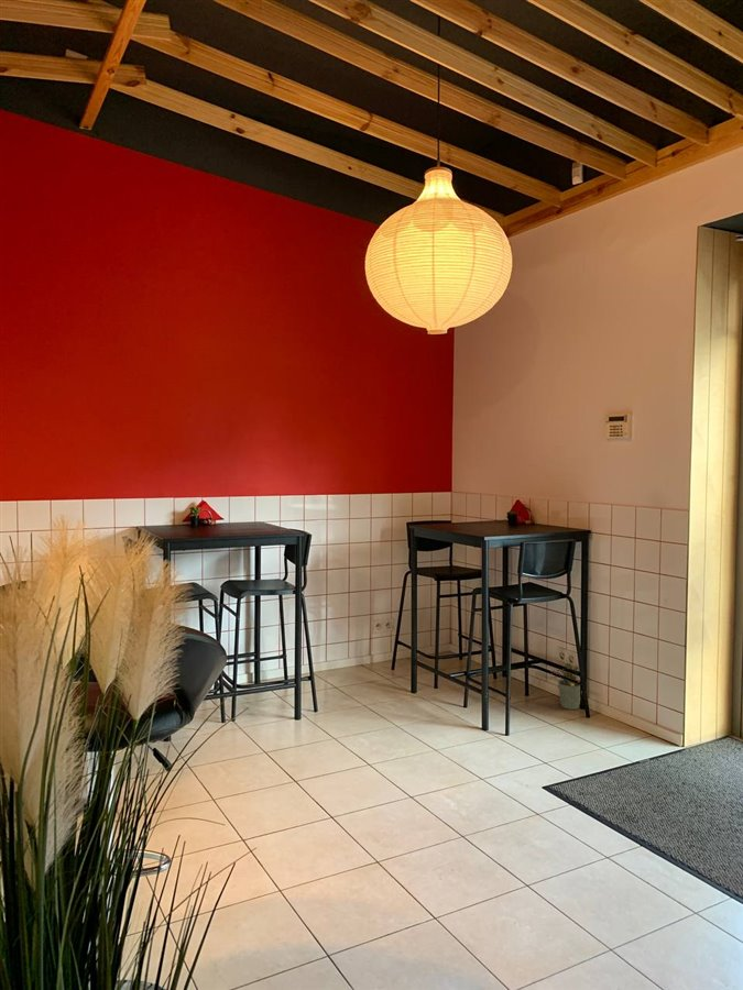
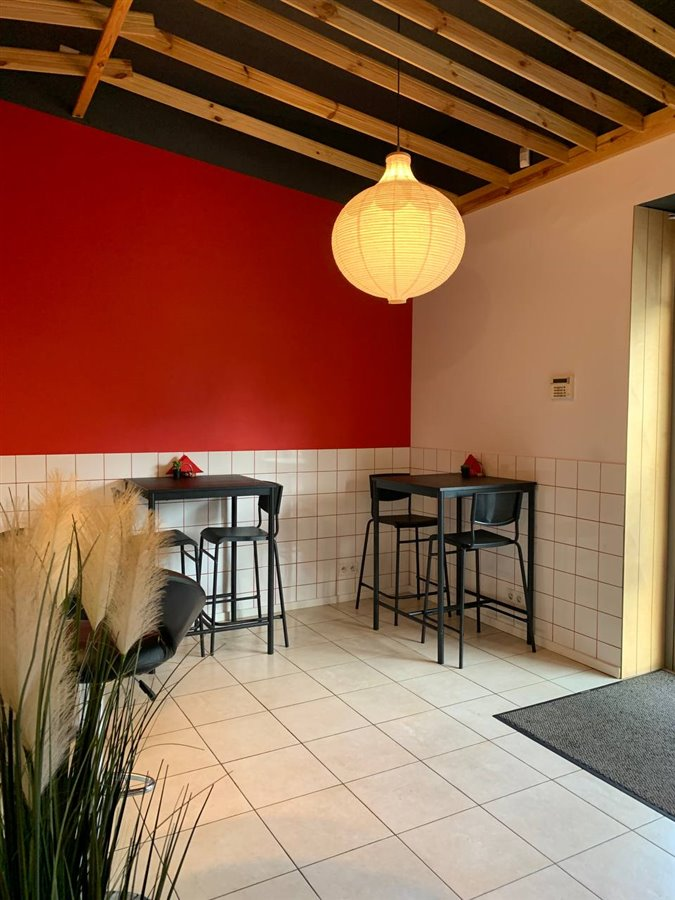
- potted plant (566, 683)
